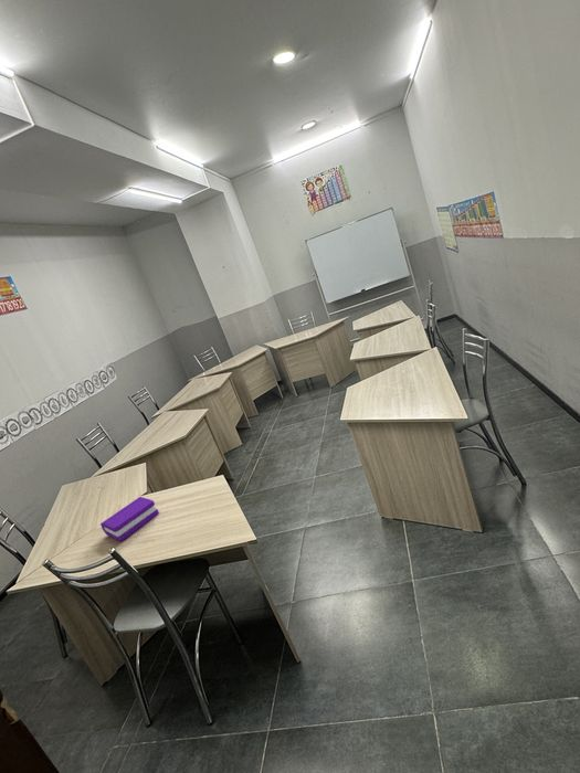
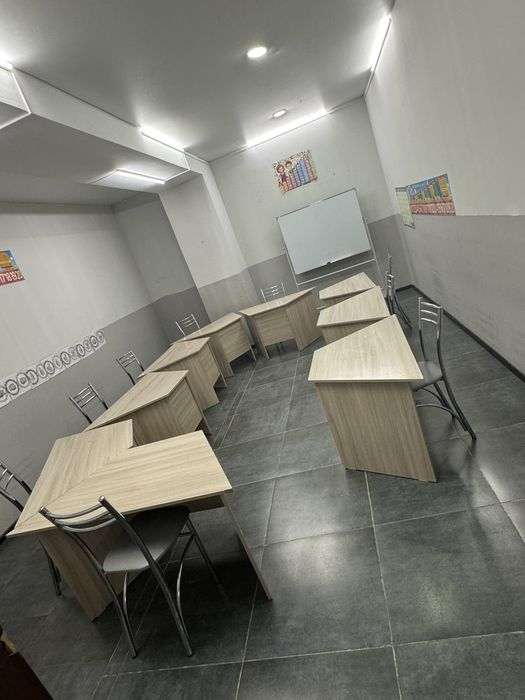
- book (129, 517)
